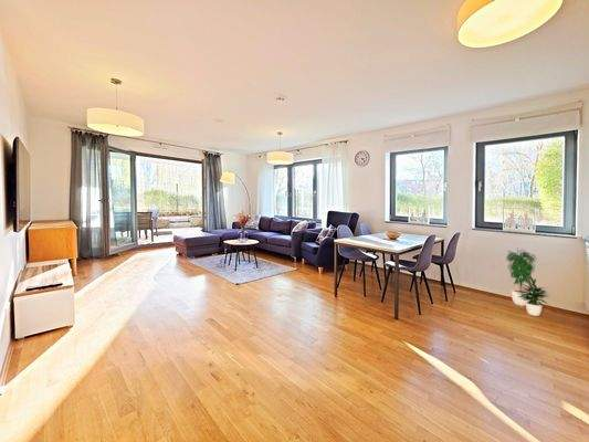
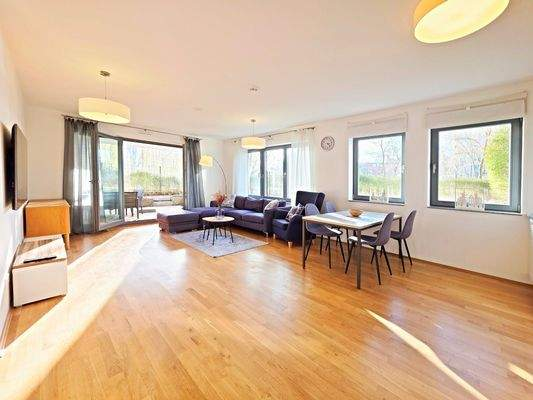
- potted plant (525, 278)
